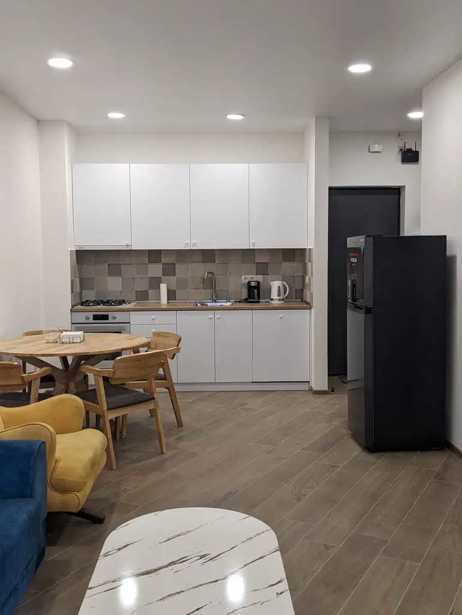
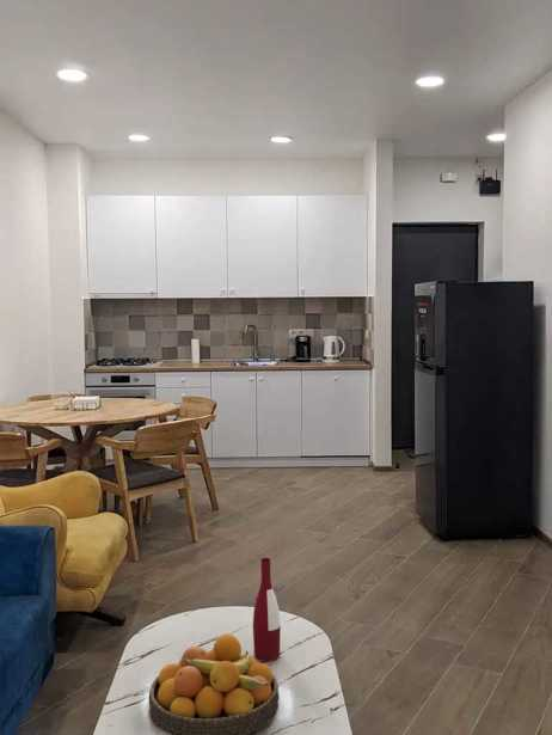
+ fruit bowl (214, 678)
+ alcohol (265, 607)
